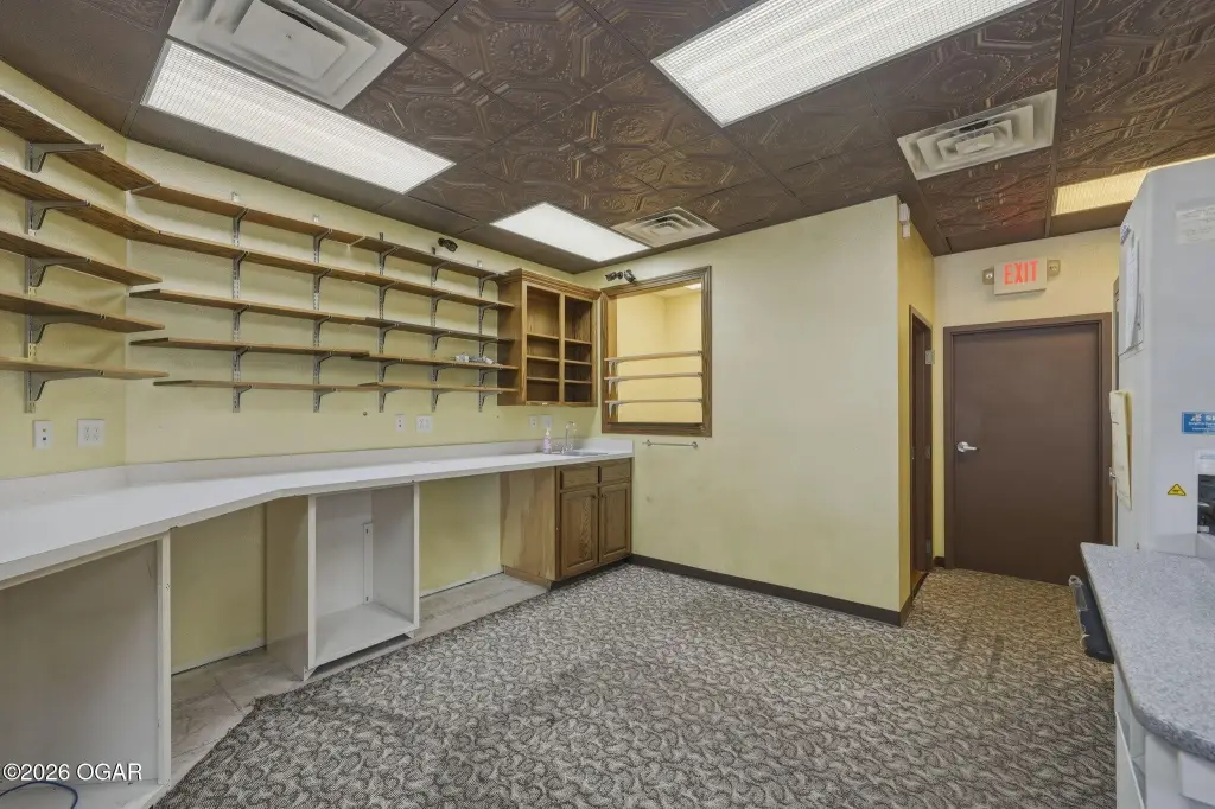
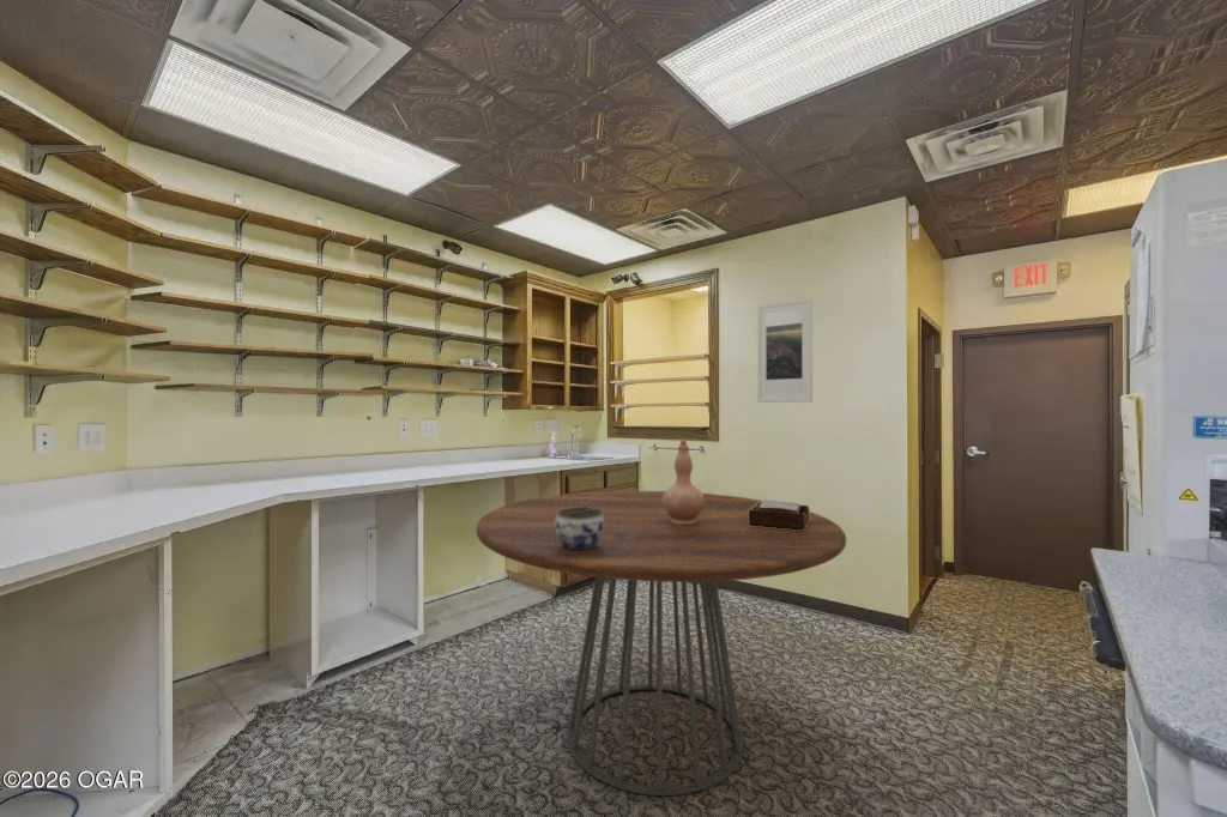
+ jar (579, 526)
+ dining table (657, 623)
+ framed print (784, 351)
+ napkin holder (779, 510)
+ vase (683, 478)
